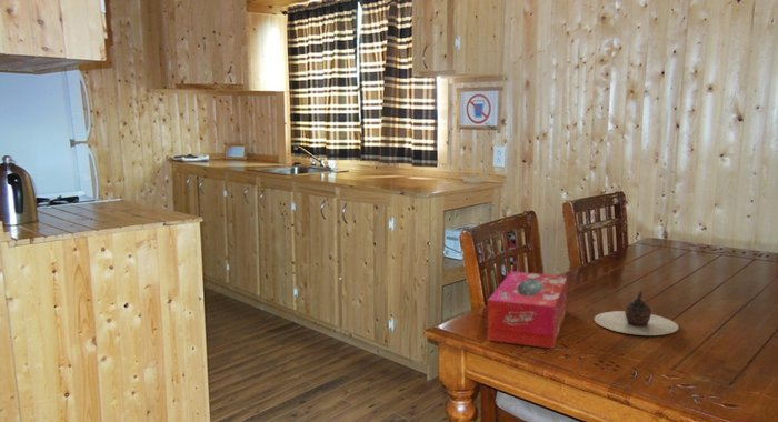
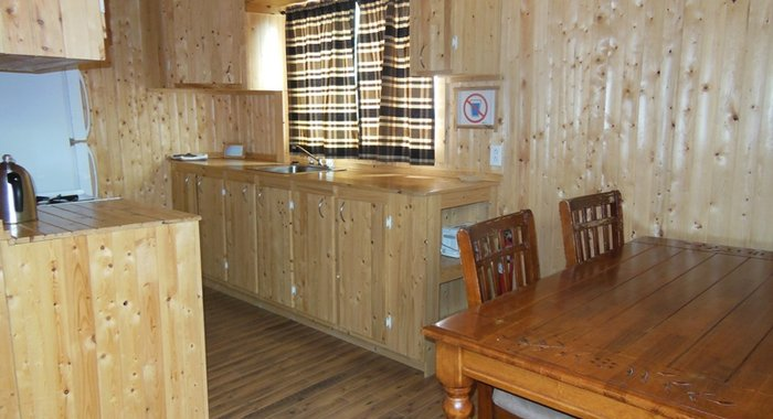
- teapot (636, 307)
- tissue box (529, 305)
